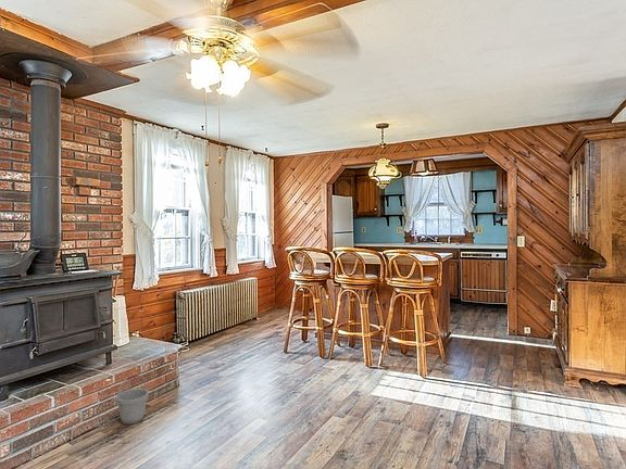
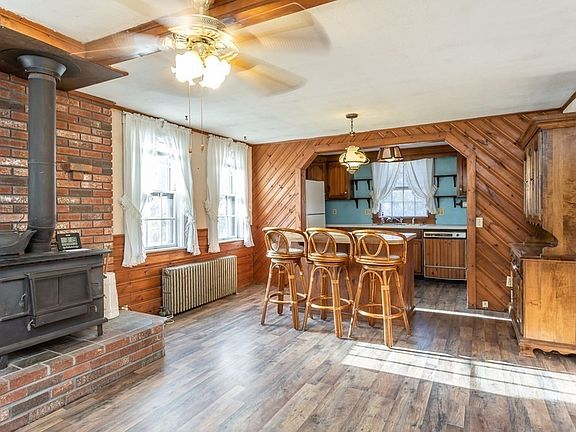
- bucket (132, 397)
